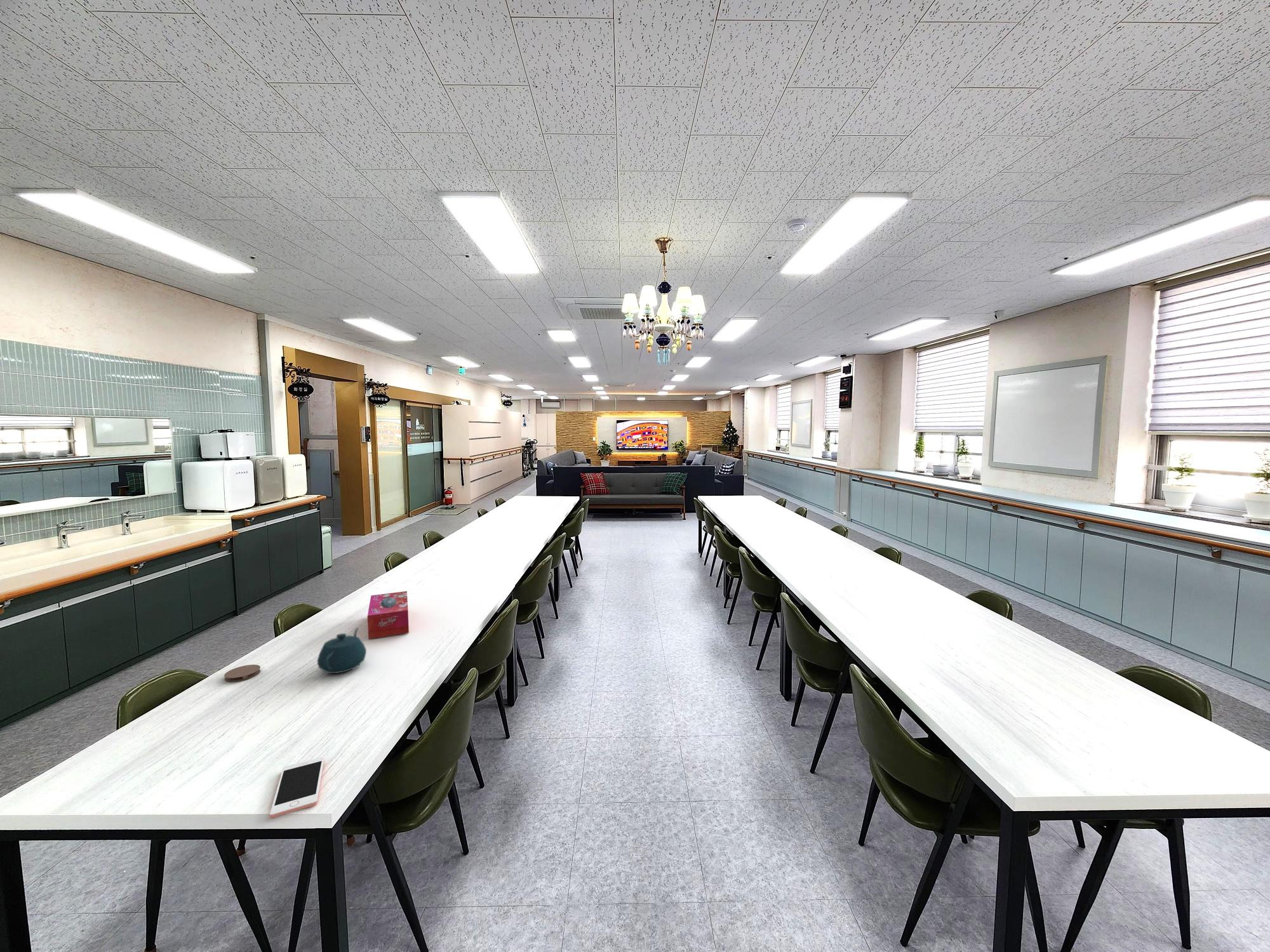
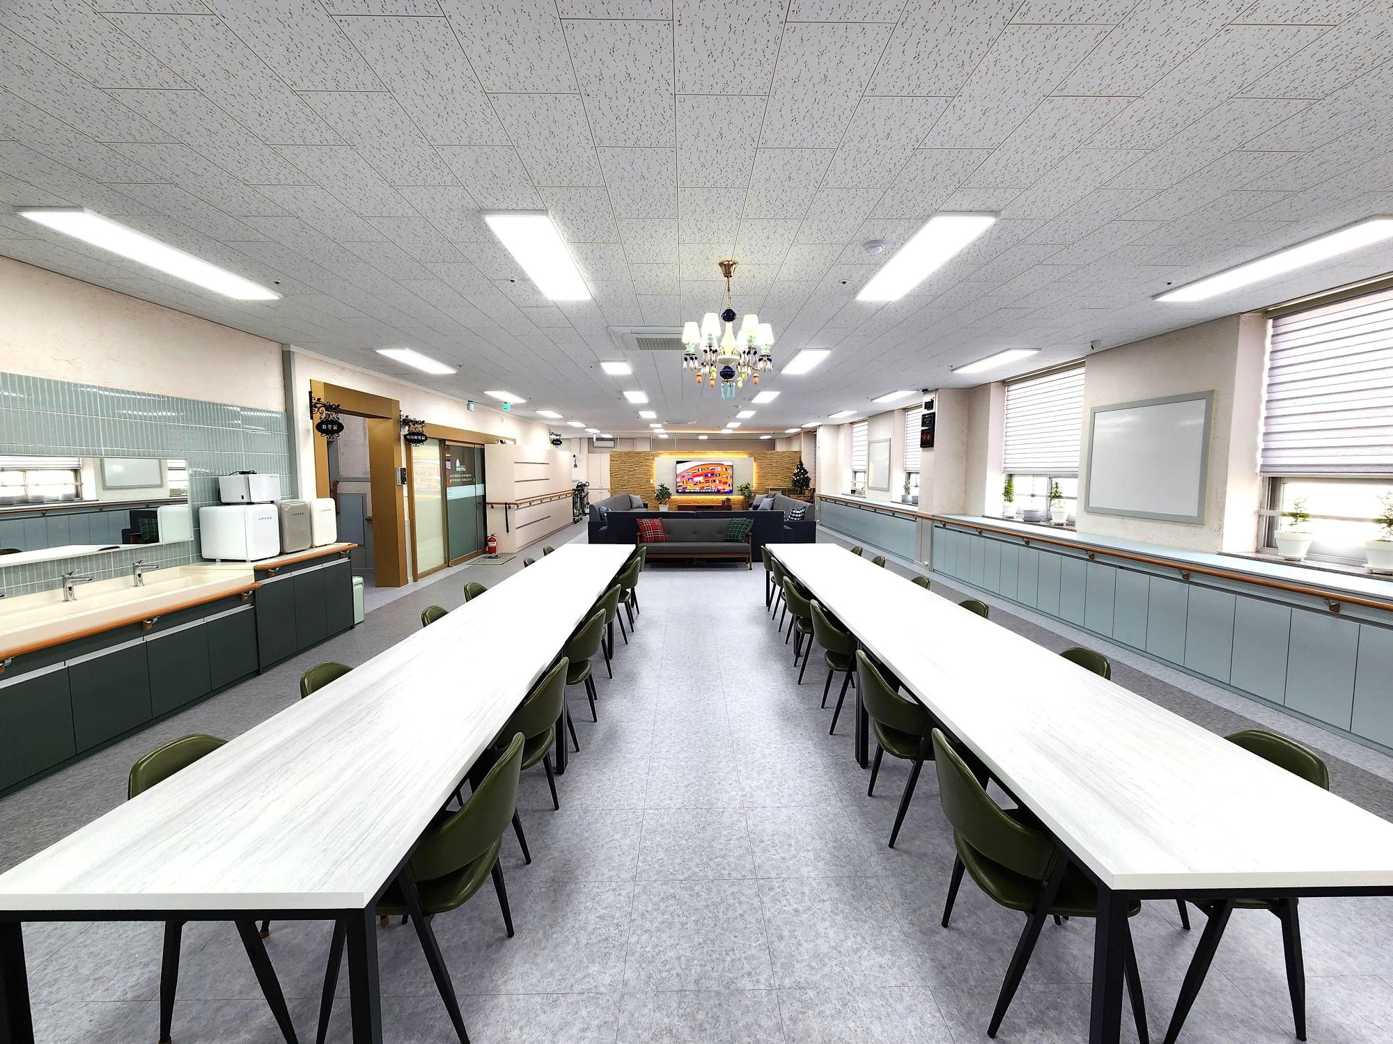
- coaster (243, 673)
- teapot (343, 649)
- cell phone (299, 784)
- tissue box (389, 613)
